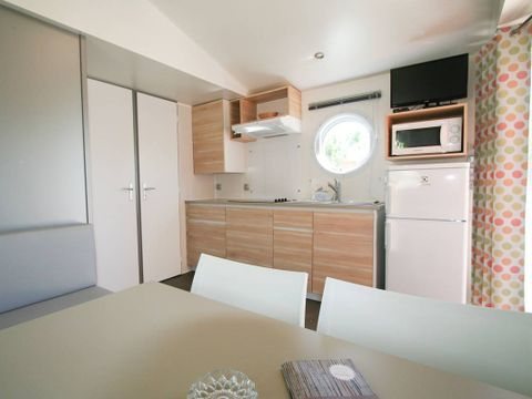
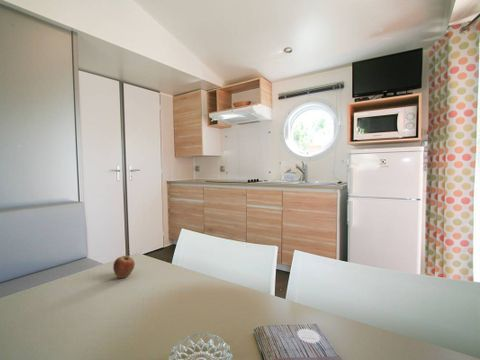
+ fruit (124, 265)
